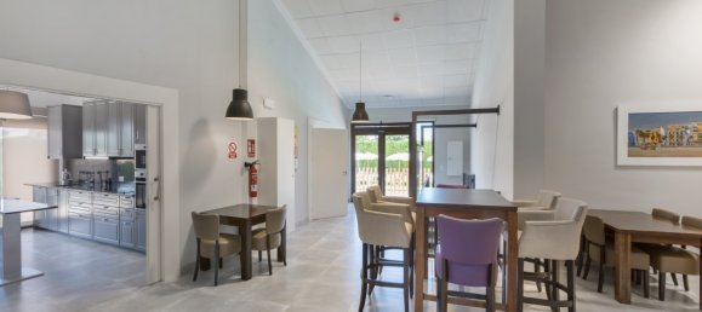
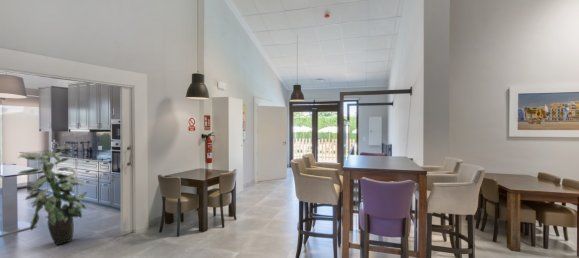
+ indoor plant (56, 195)
